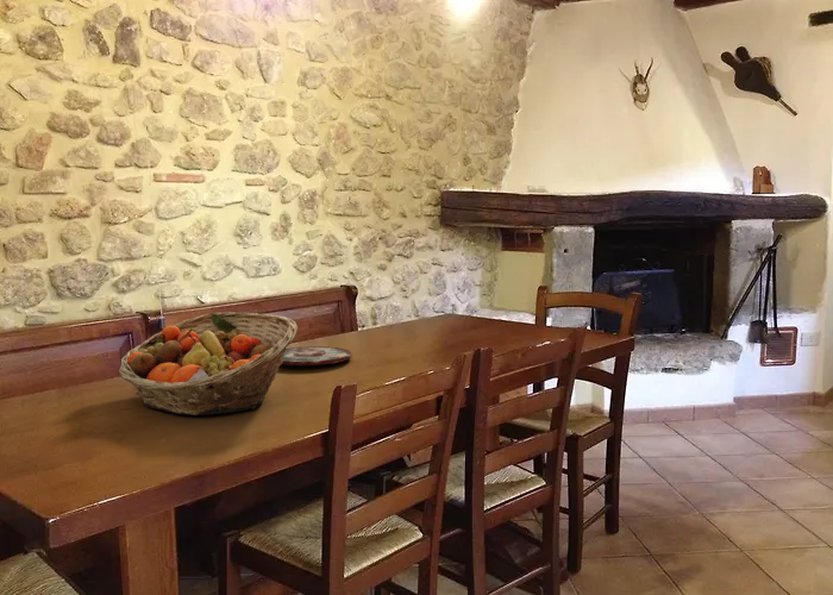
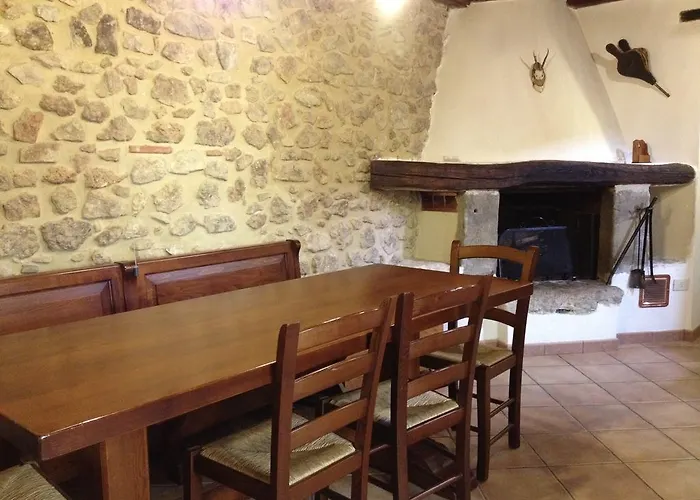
- fruit basket (209, 359)
- plate (309, 356)
